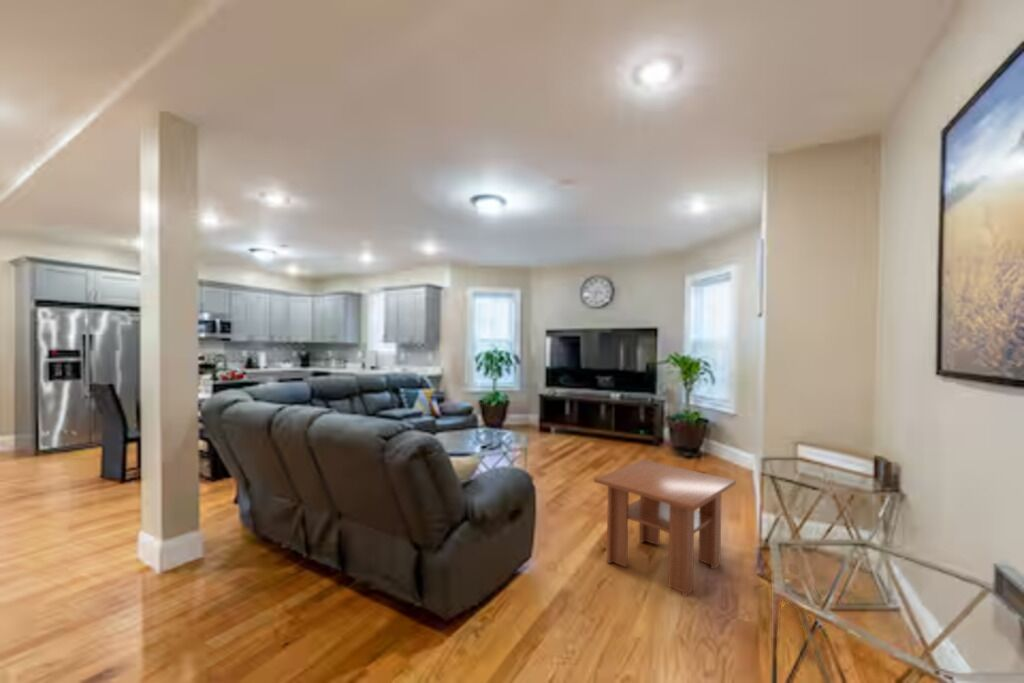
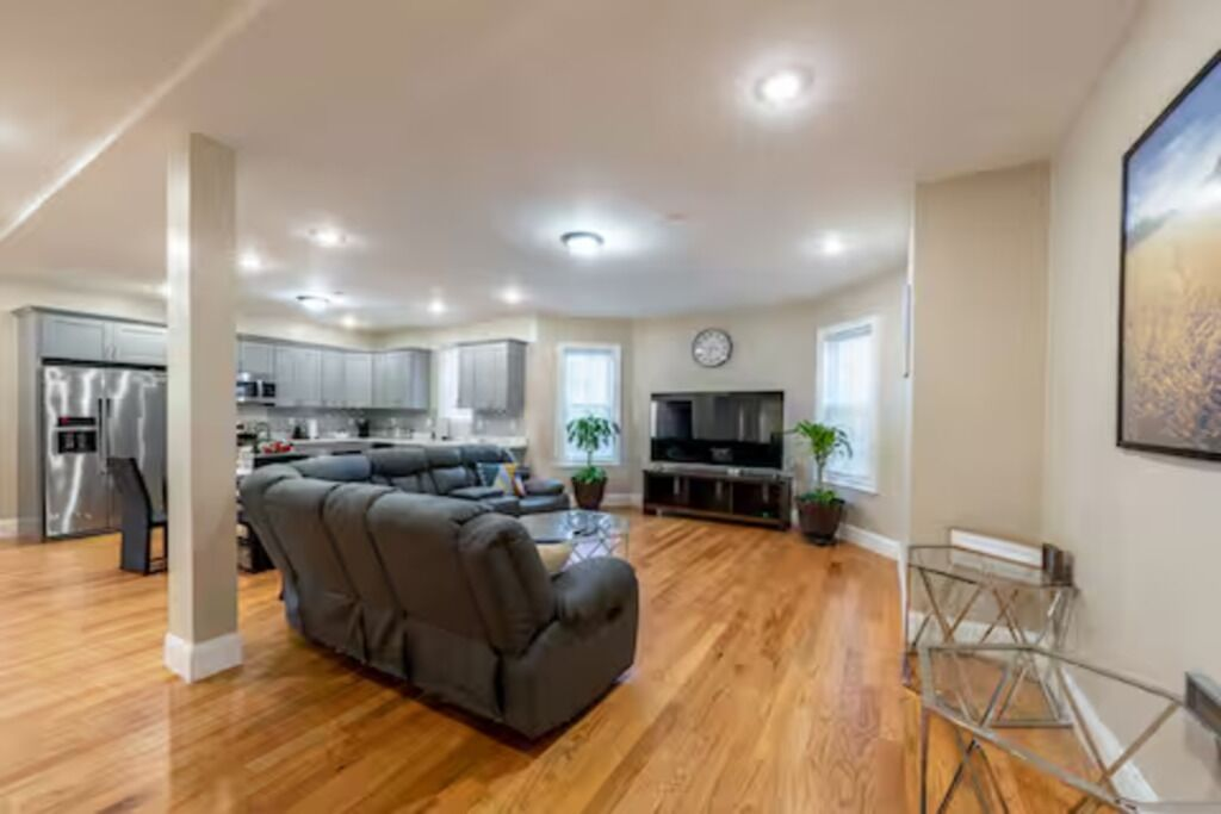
- coffee table (664, 521)
